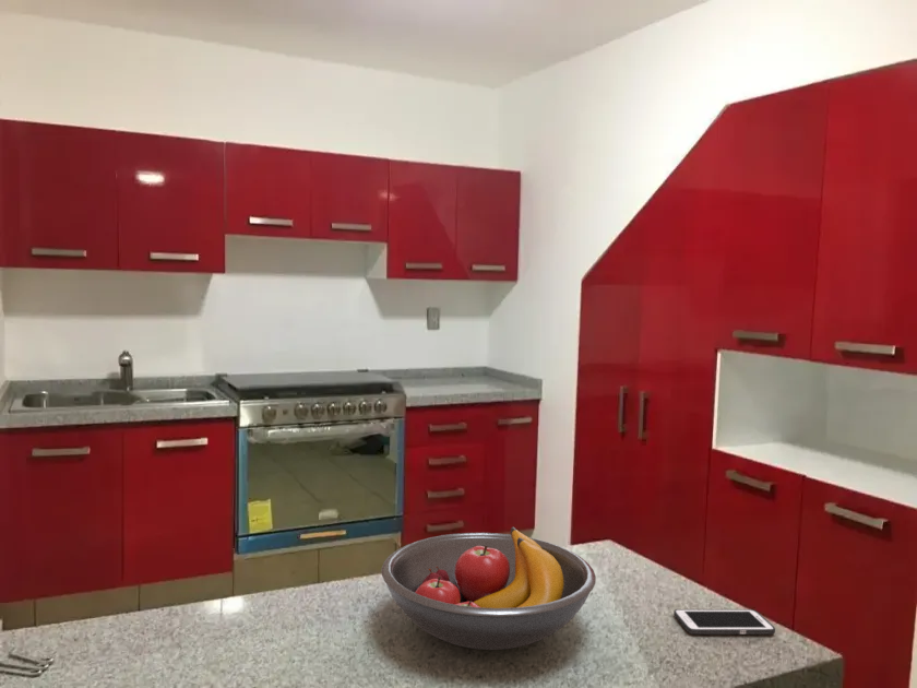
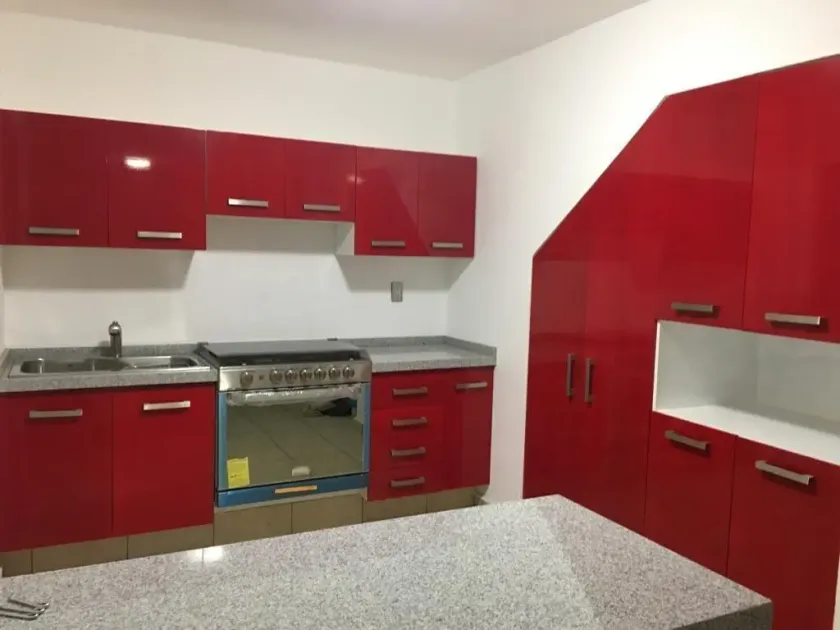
- fruit bowl (487, 589)
- cell phone (723, 621)
